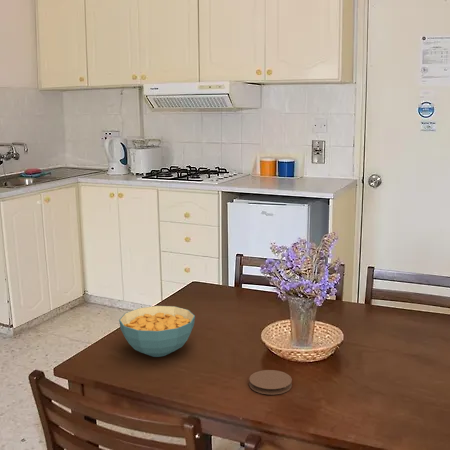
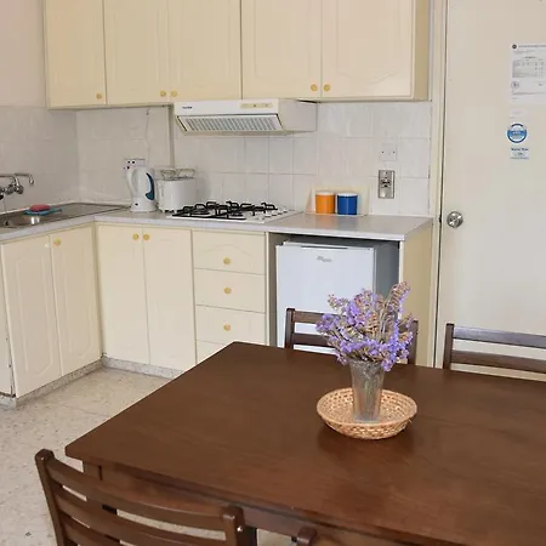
- cereal bowl (157, 335)
- coaster (270, 381)
